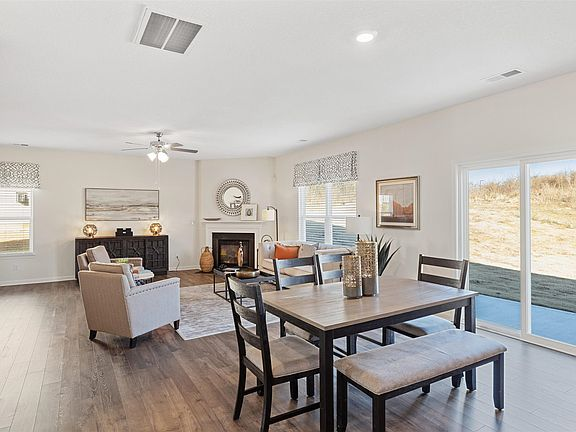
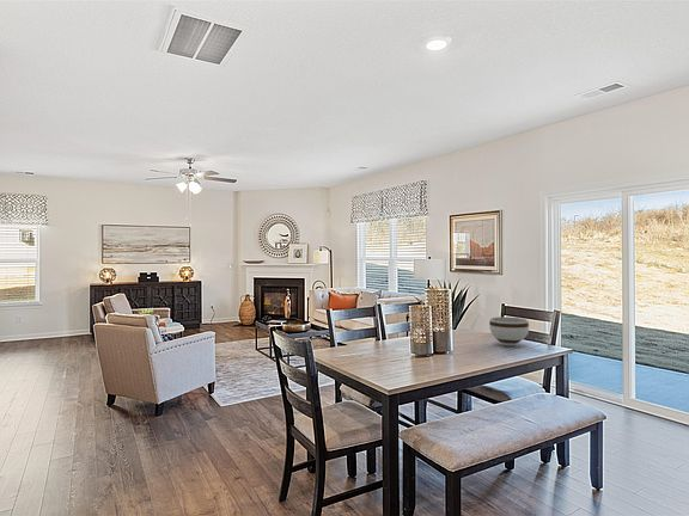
+ bowl (508, 331)
